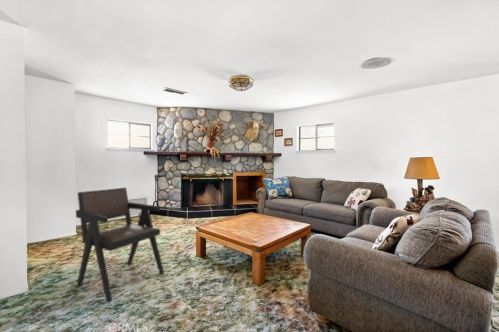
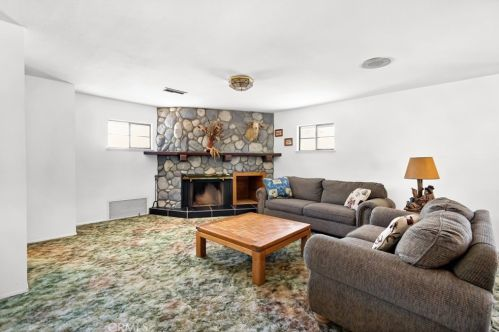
- armchair (120, 234)
